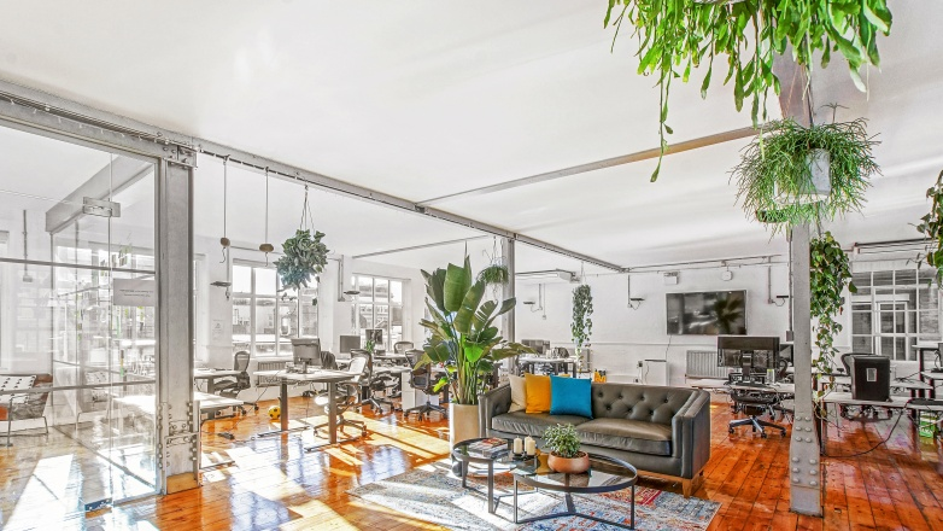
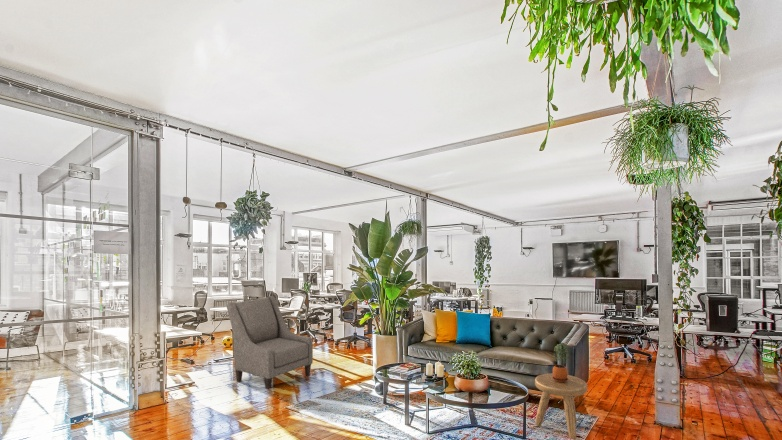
+ chair (270, 339)
+ stool (564, 404)
+ potted plant (561, 360)
